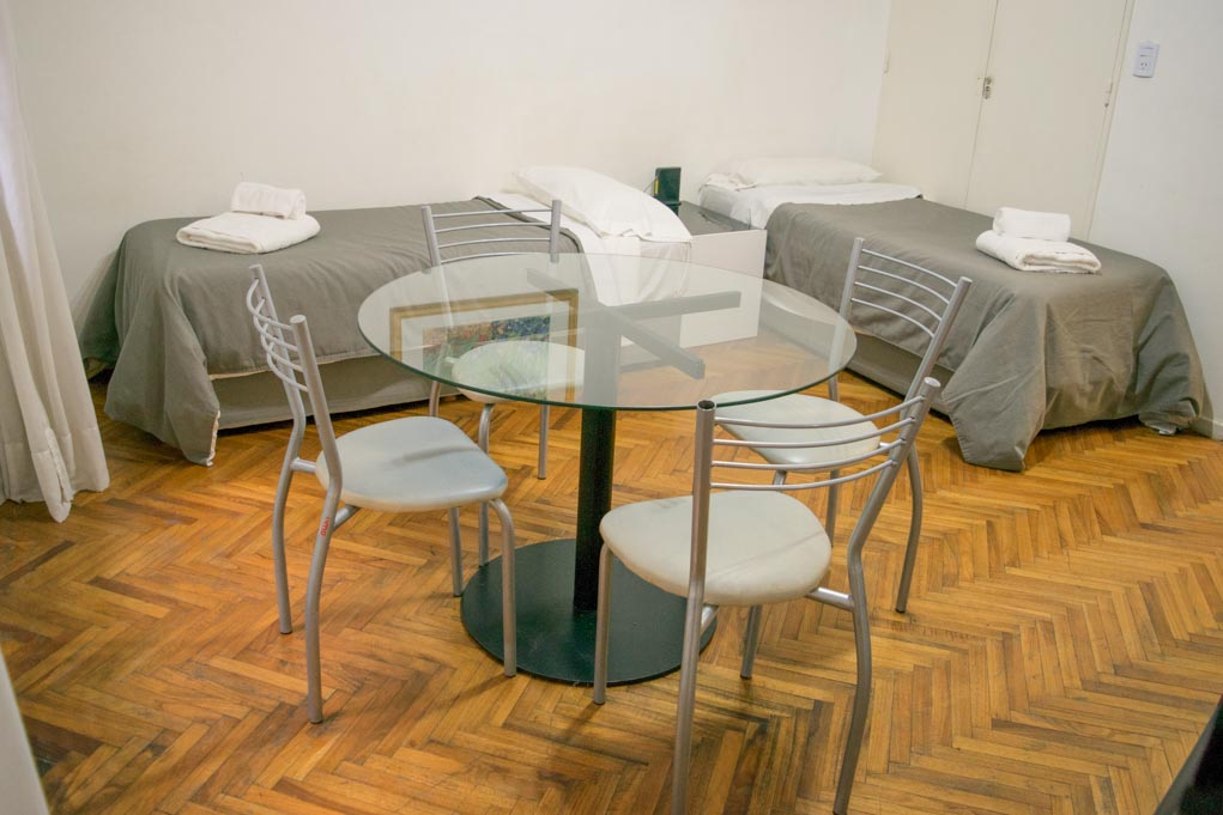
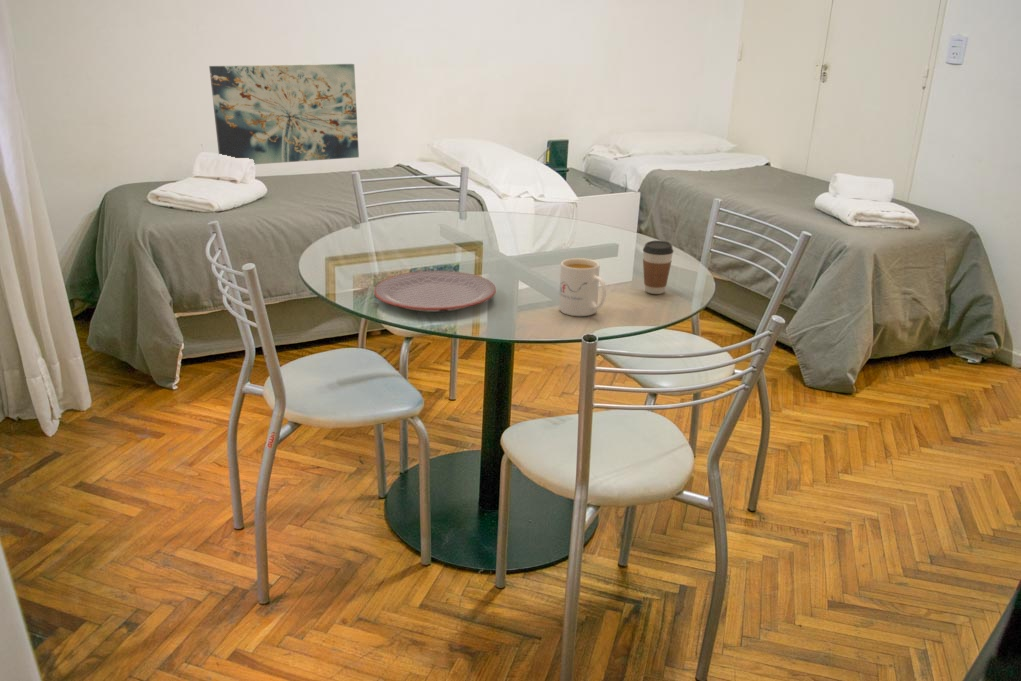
+ coffee cup (656, 267)
+ plate (435, 292)
+ mug (584, 288)
+ wall art (288, 114)
